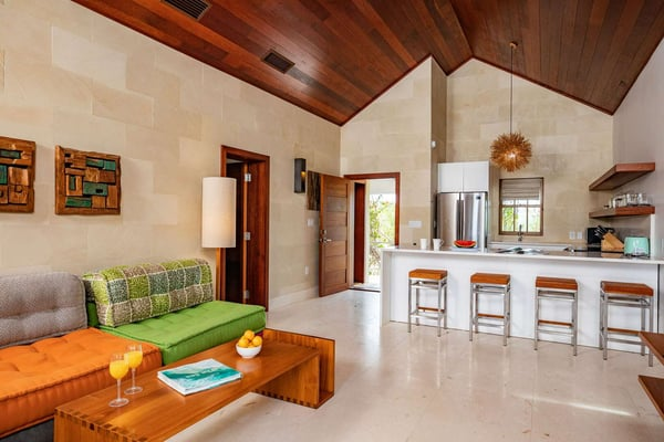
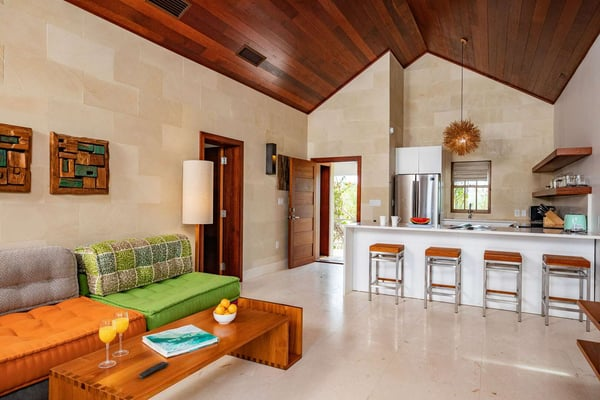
+ remote control (153, 369)
